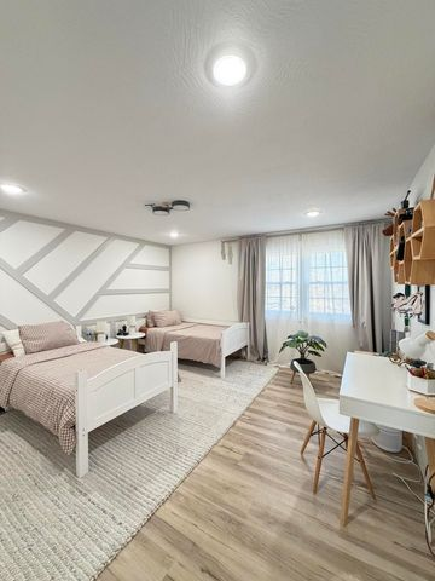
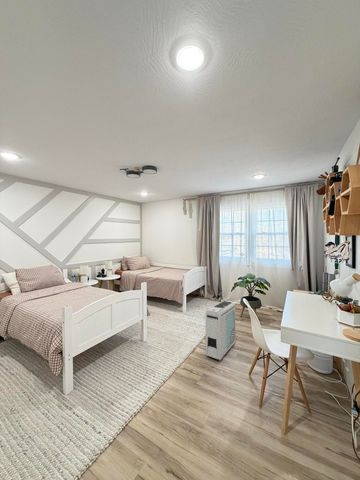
+ air purifier (221, 327)
